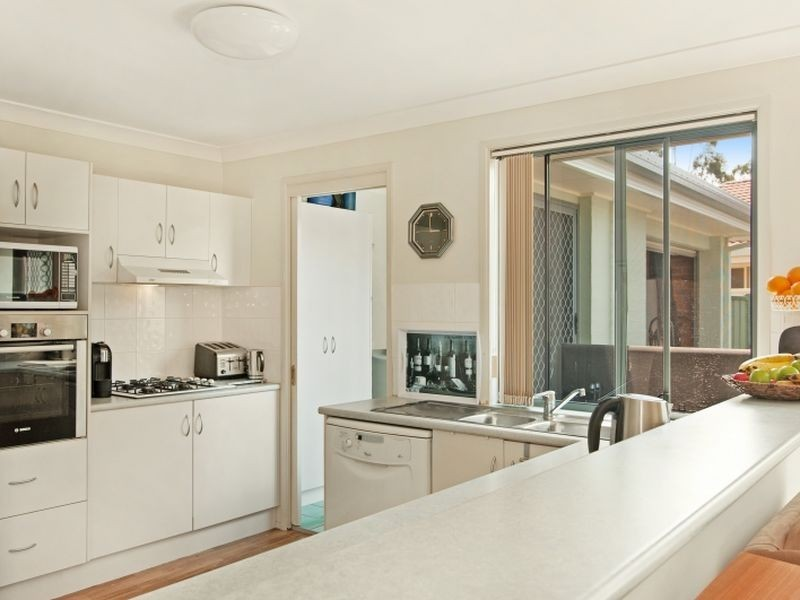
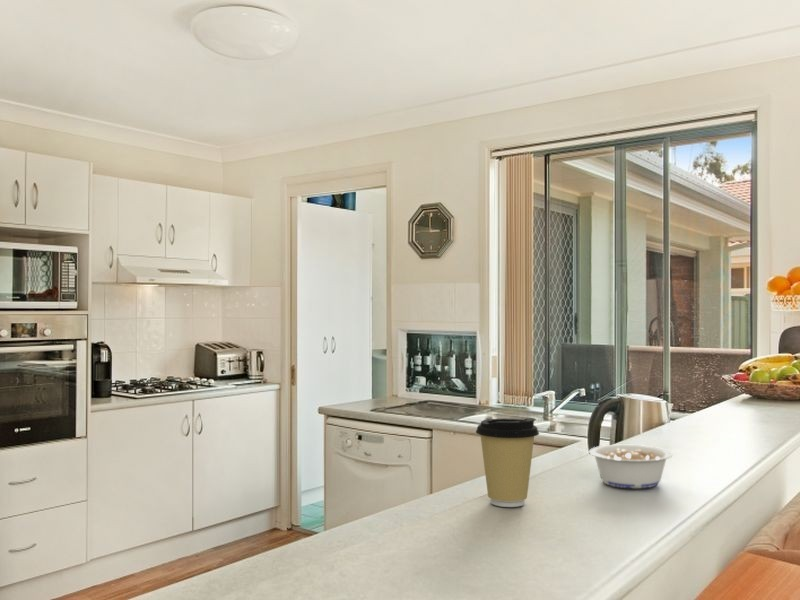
+ coffee cup (507, 460)
+ legume (628, 464)
